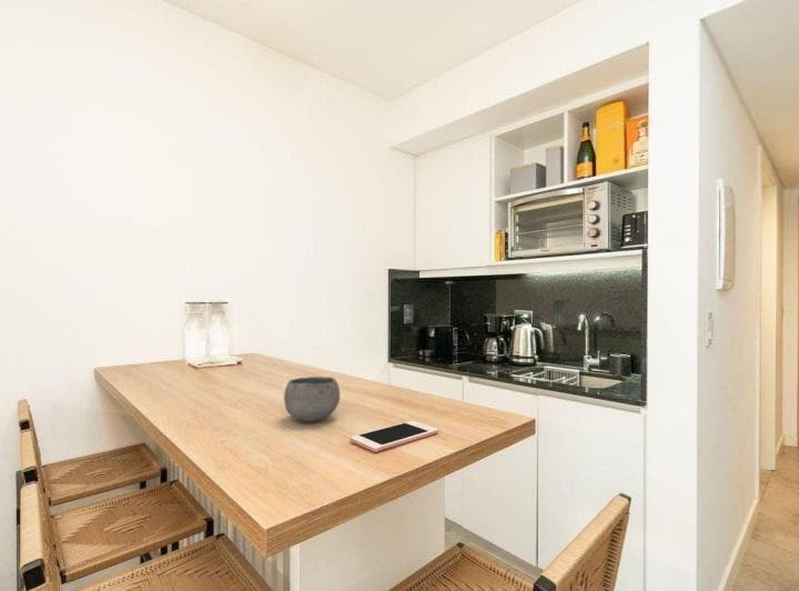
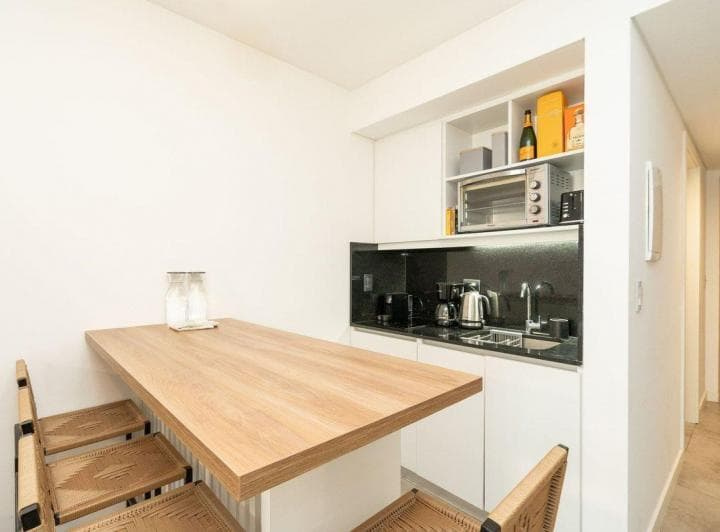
- cell phone (395, 434)
- bowl (312, 399)
